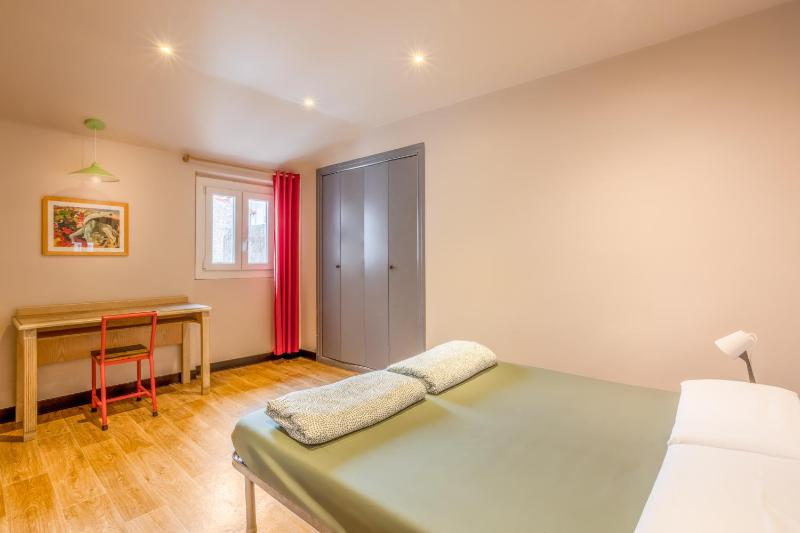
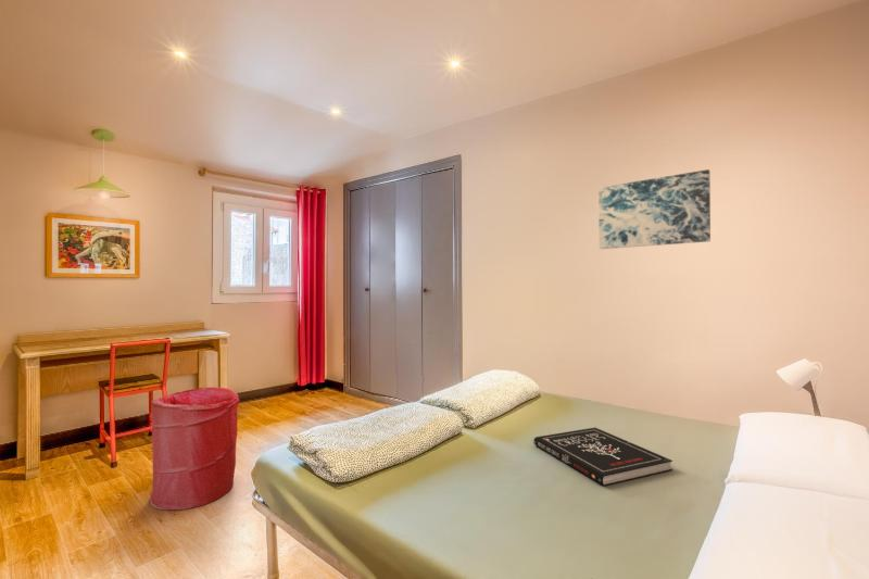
+ wall art (650, 212)
+ laundry hamper (197, 442)
+ book (597, 452)
